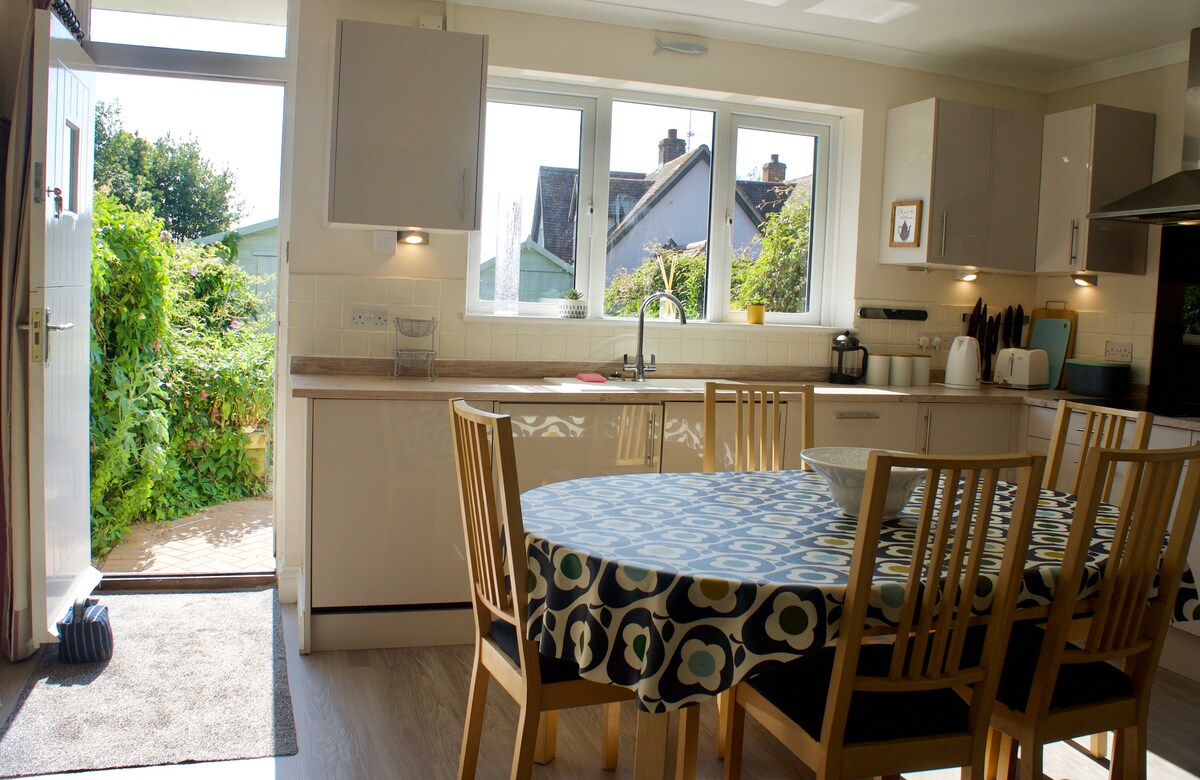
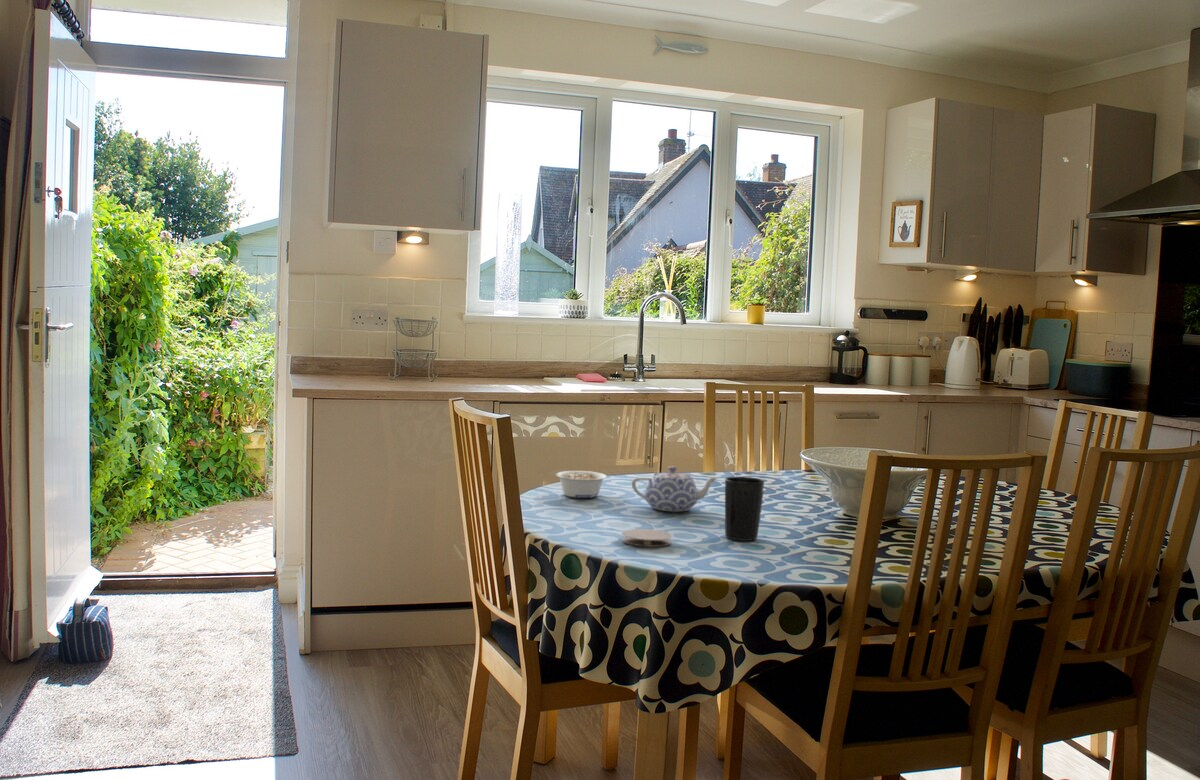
+ teapot (674, 487)
+ cup (743, 508)
+ coaster (646, 537)
+ legume (581, 483)
